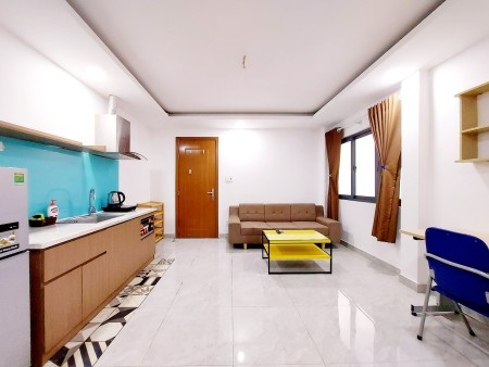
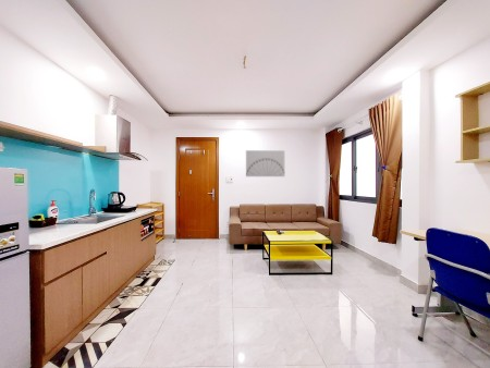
+ wall art (265, 163)
